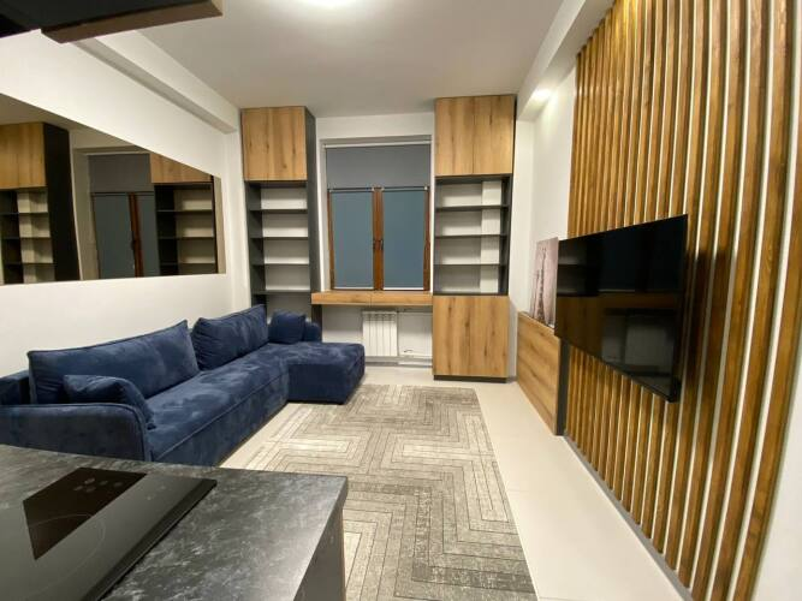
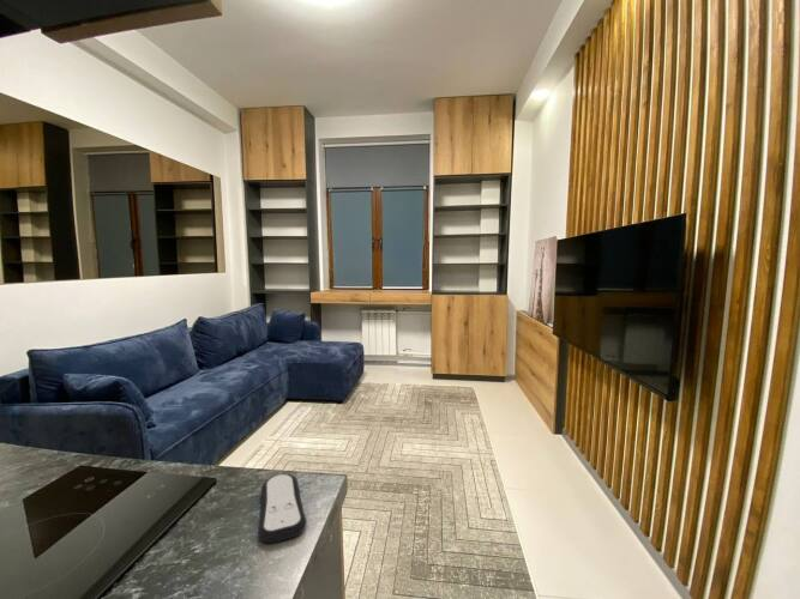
+ remote control (281, 503)
